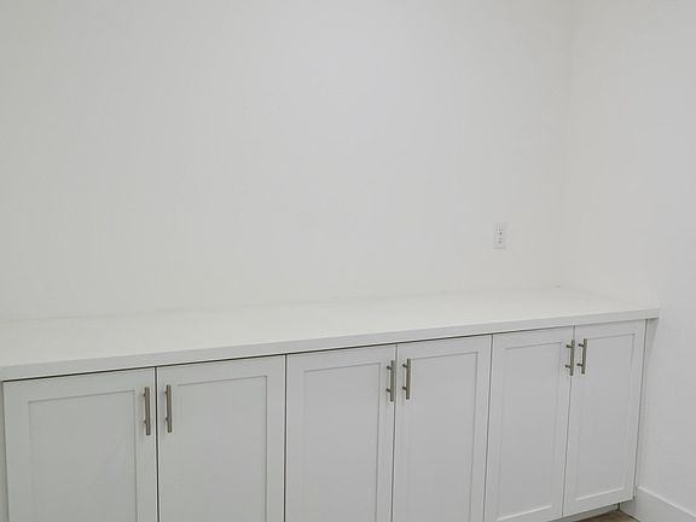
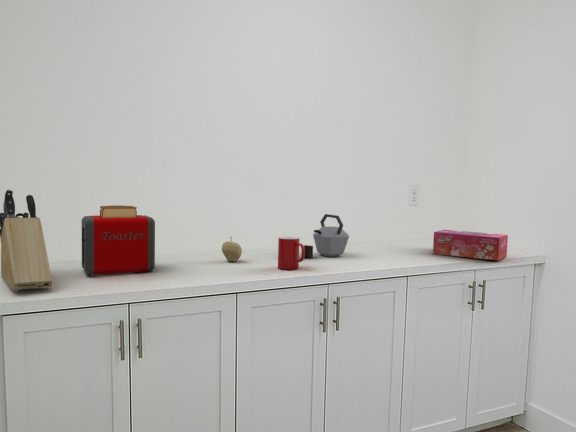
+ cup (290, 253)
+ toaster (117, 238)
+ kettle (317, 235)
+ fruit (231, 249)
+ knife block (22, 236)
+ tissue box (470, 244)
